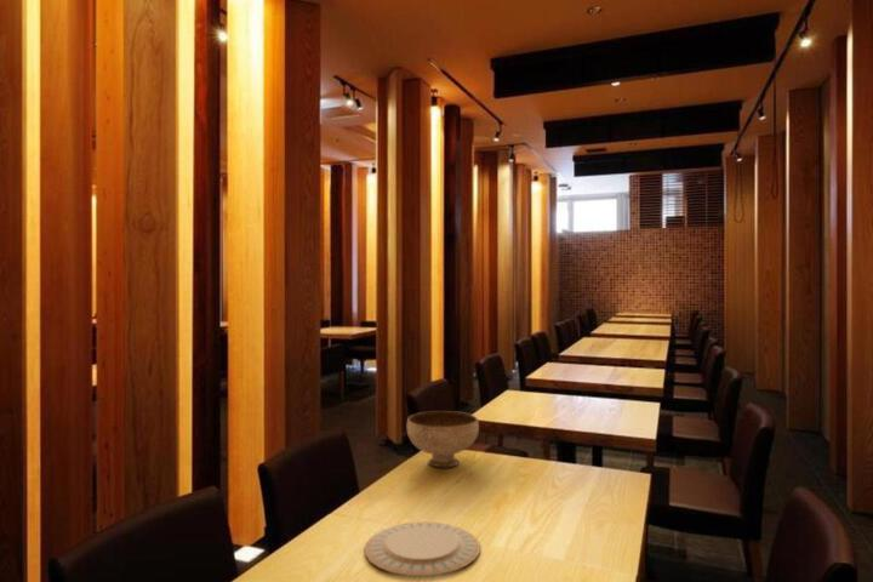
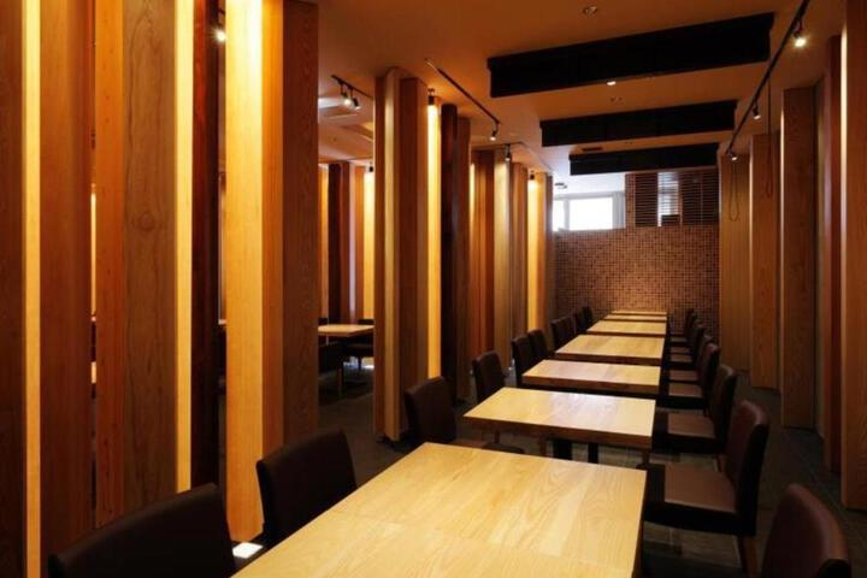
- chinaware (422, 543)
- bowl (443, 440)
